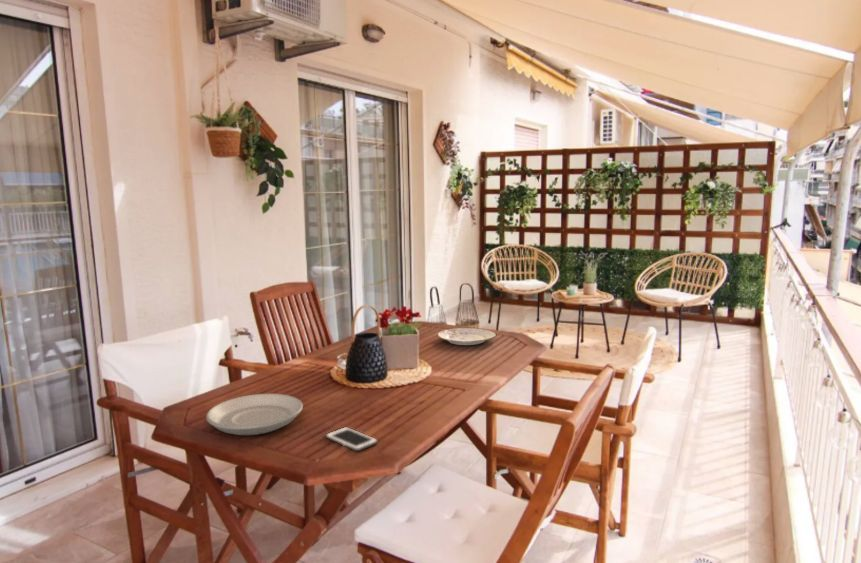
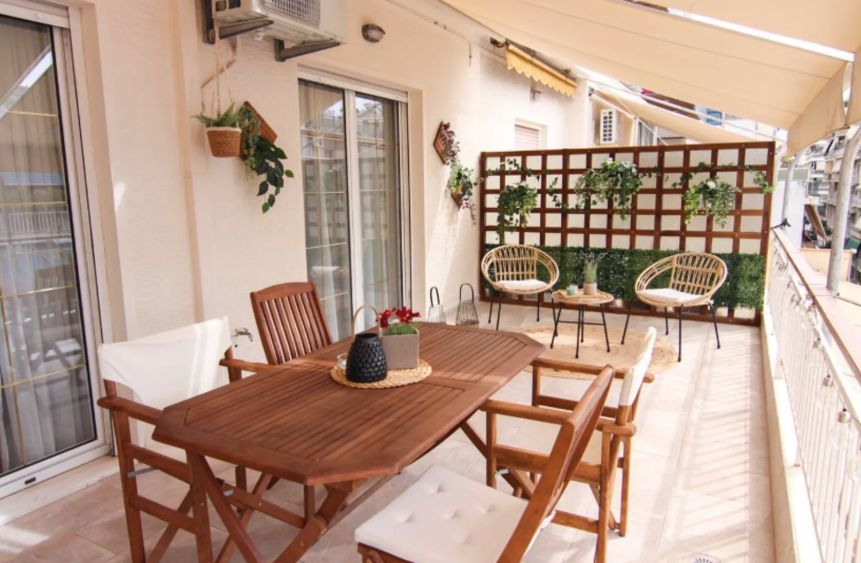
- cell phone (351, 438)
- plate (466, 337)
- plate (256, 415)
